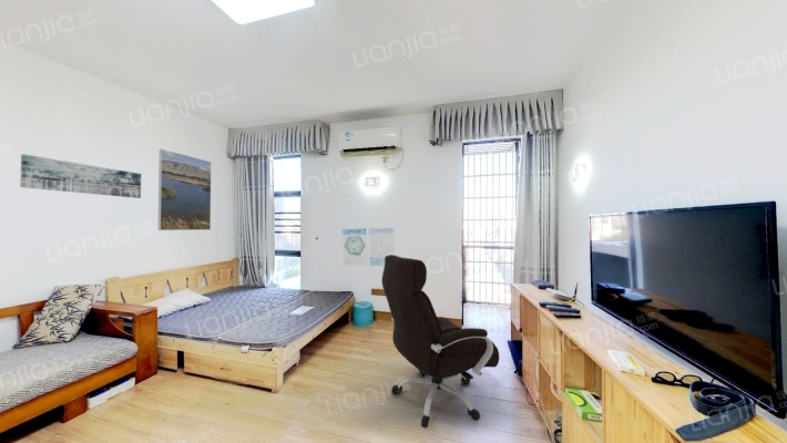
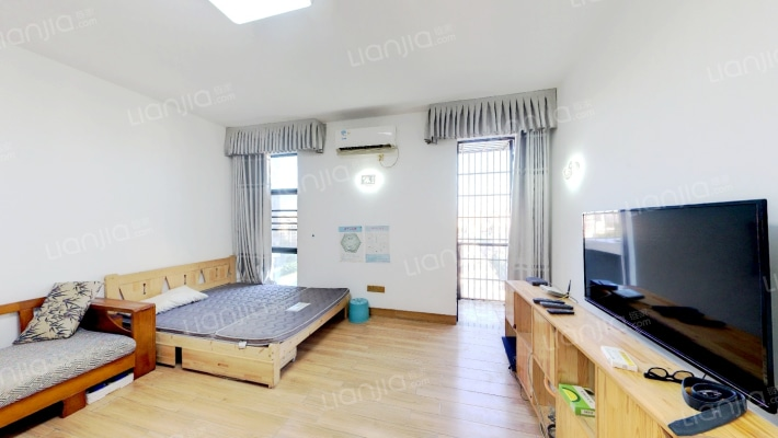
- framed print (186, 193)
- office chair (438, 323)
- wall art (90, 179)
